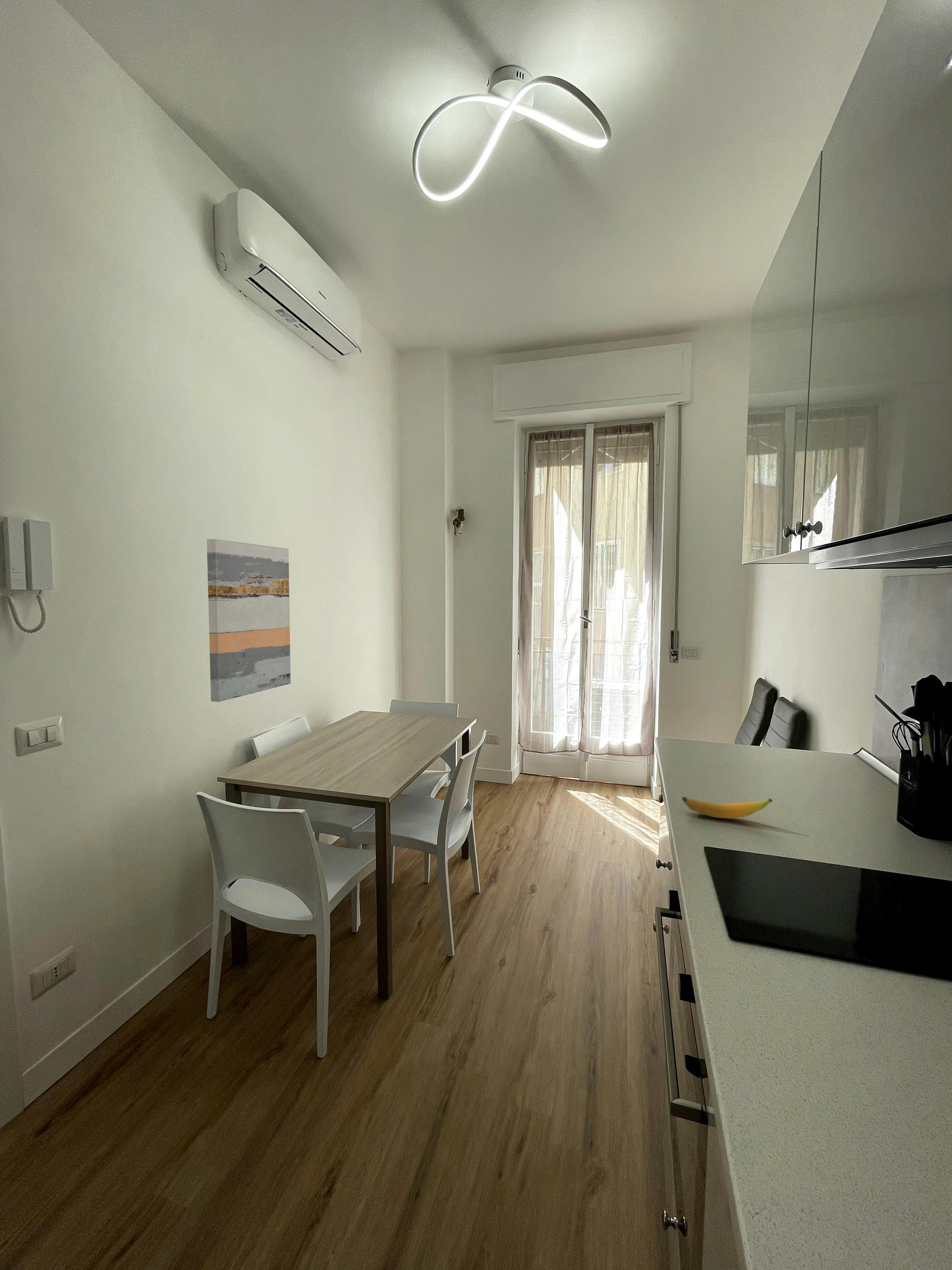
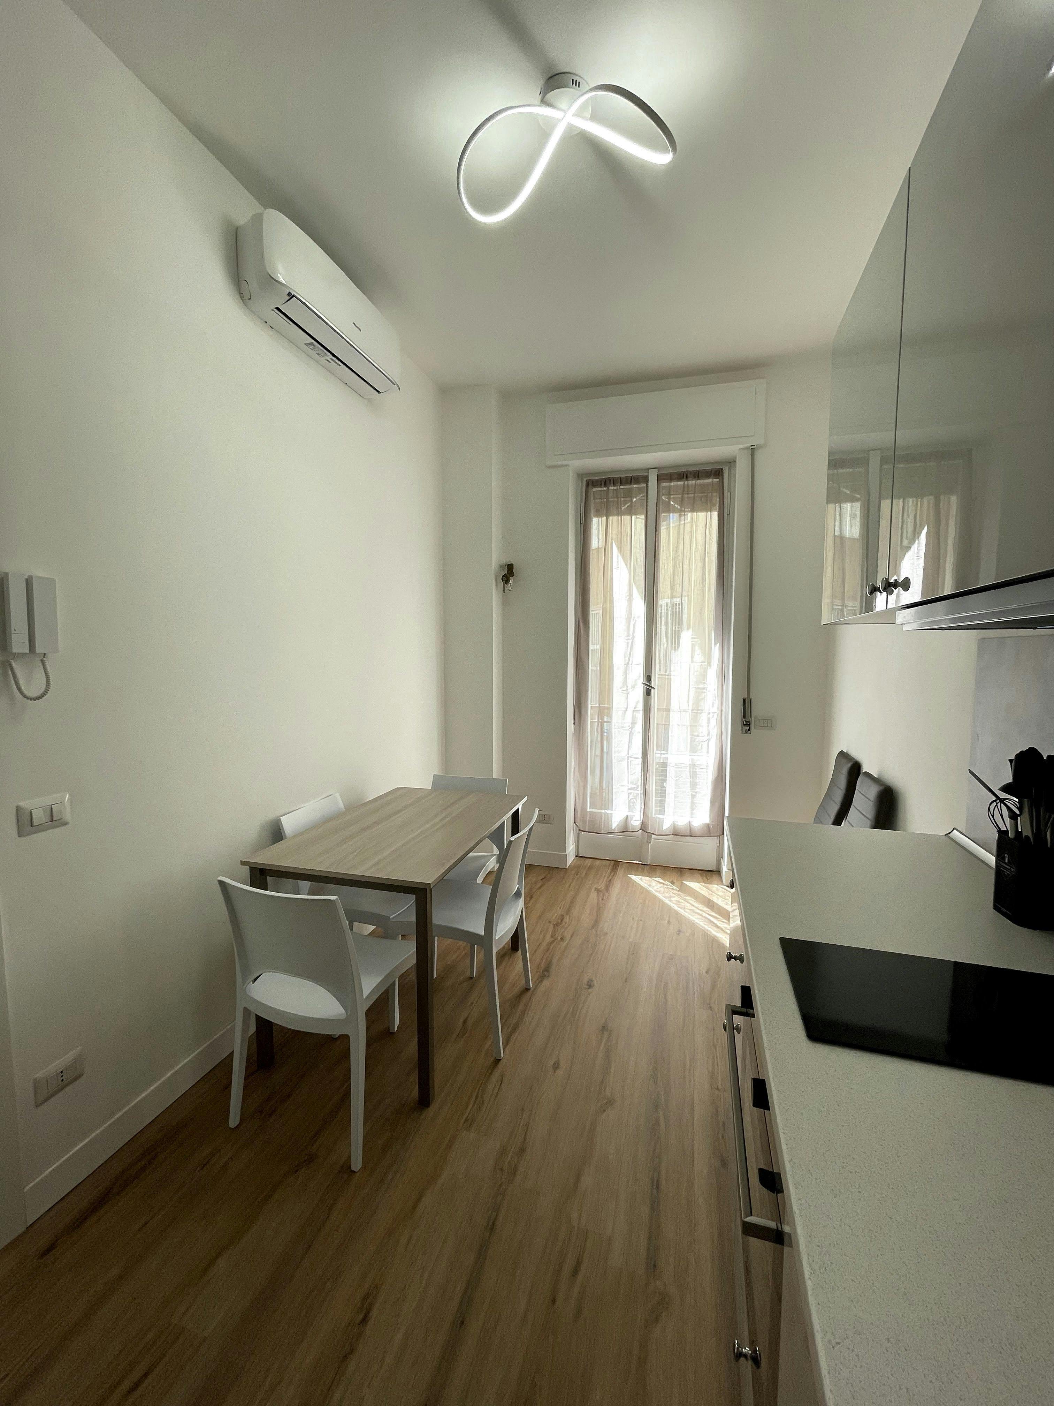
- wall art (253, 619)
- banana (725, 805)
